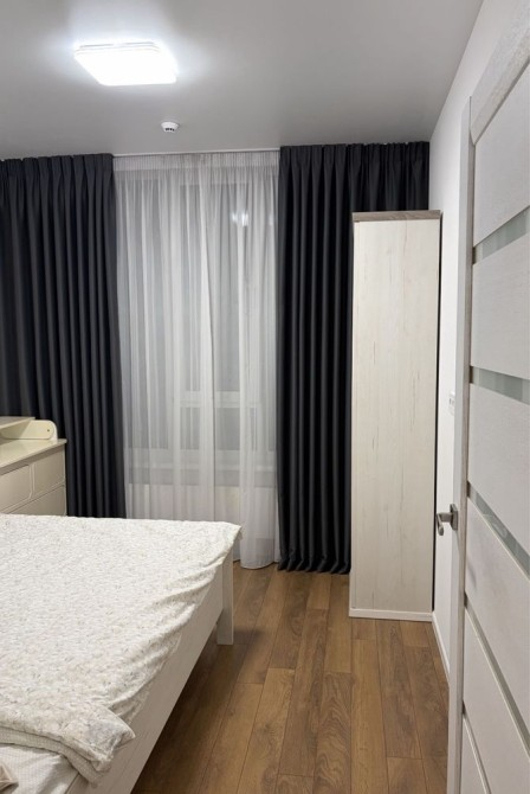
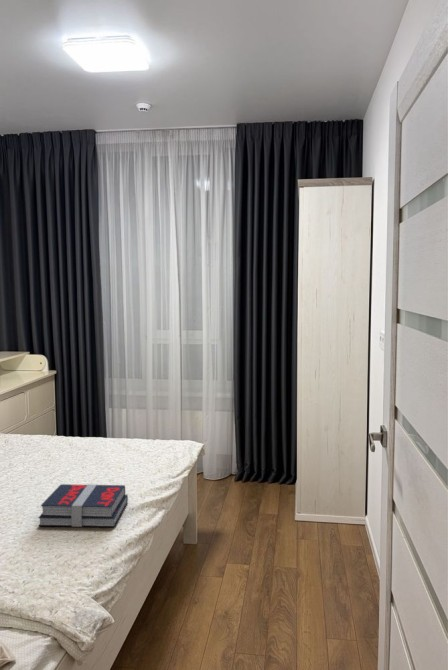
+ book (85, 503)
